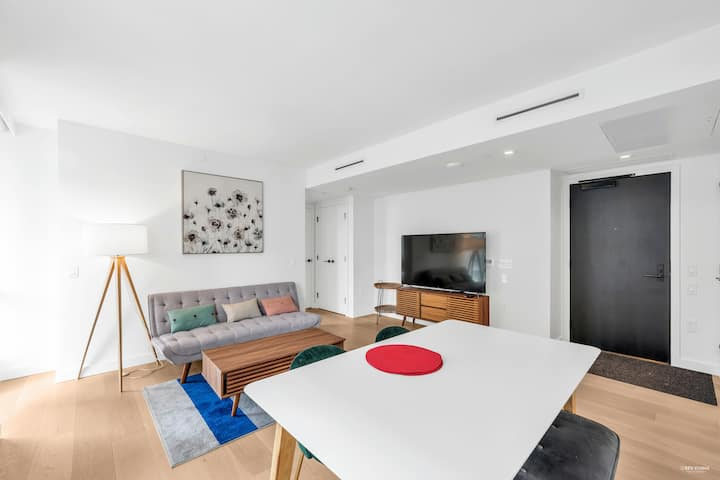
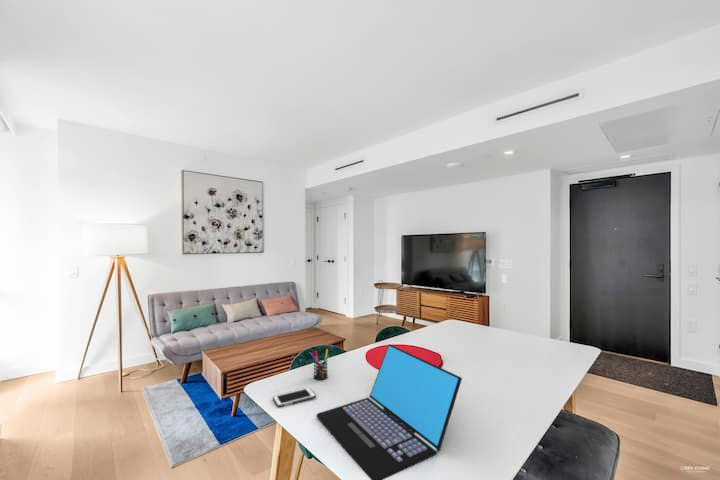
+ cell phone (294, 396)
+ pen holder (321, 363)
+ laptop (384, 398)
